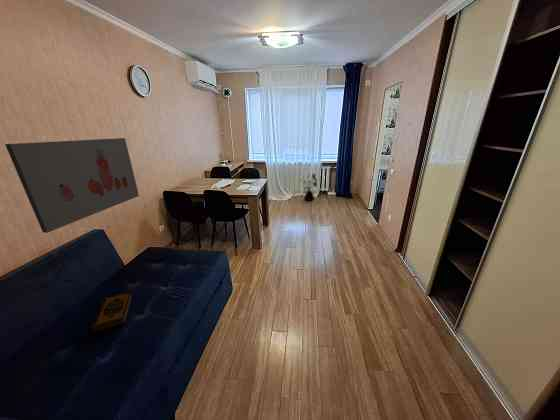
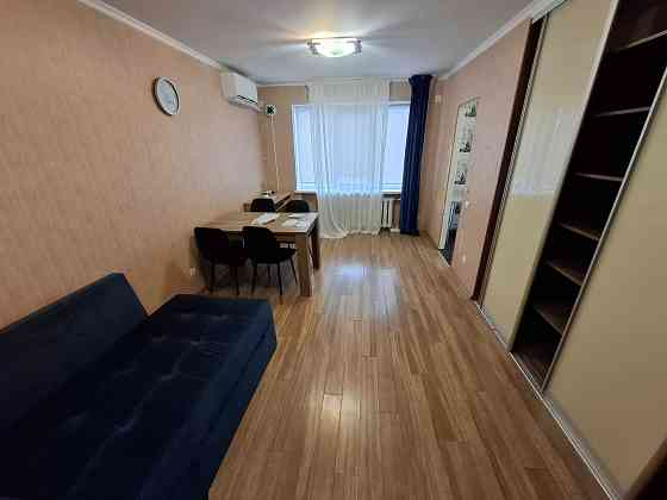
- wall art (90, 177)
- house plant (310, 188)
- hardback book (112, 310)
